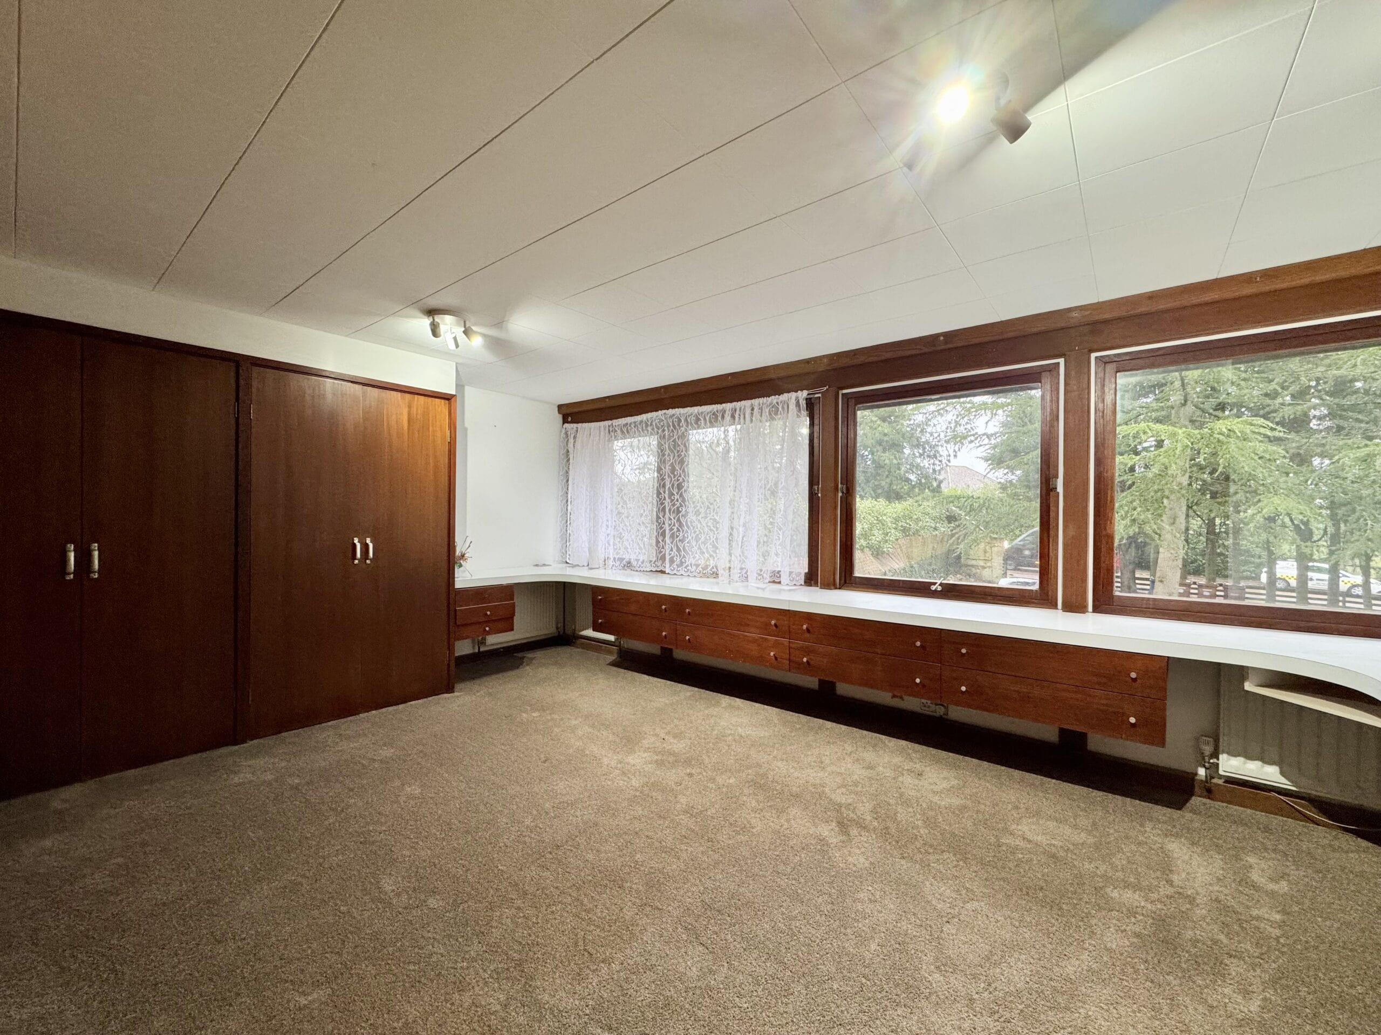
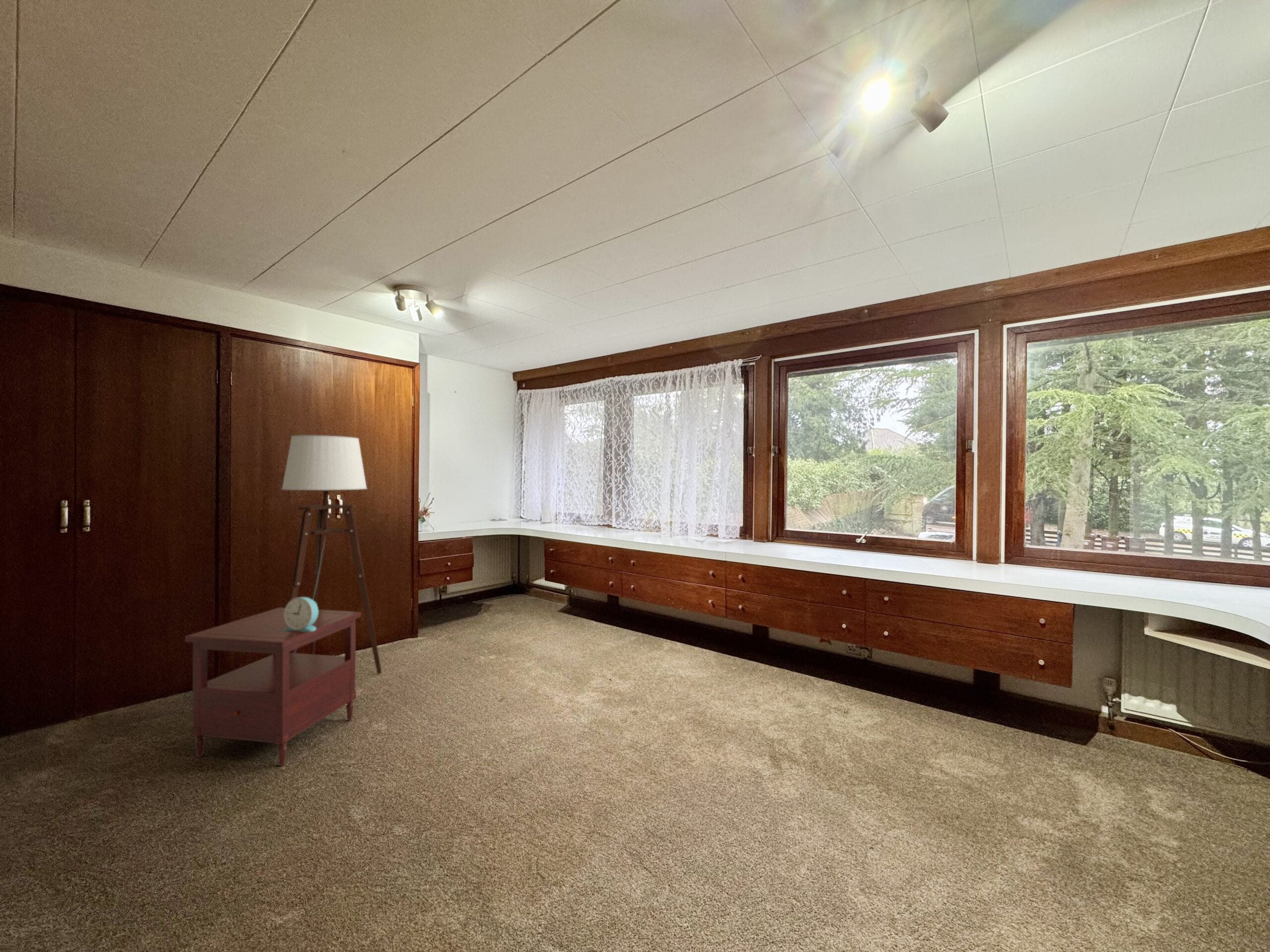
+ side table (280, 680)
+ floor lamp (305, 559)
+ alarm clock (303, 612)
